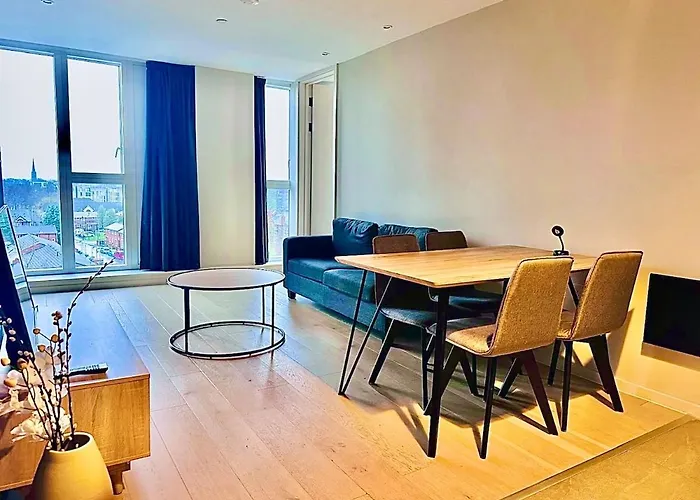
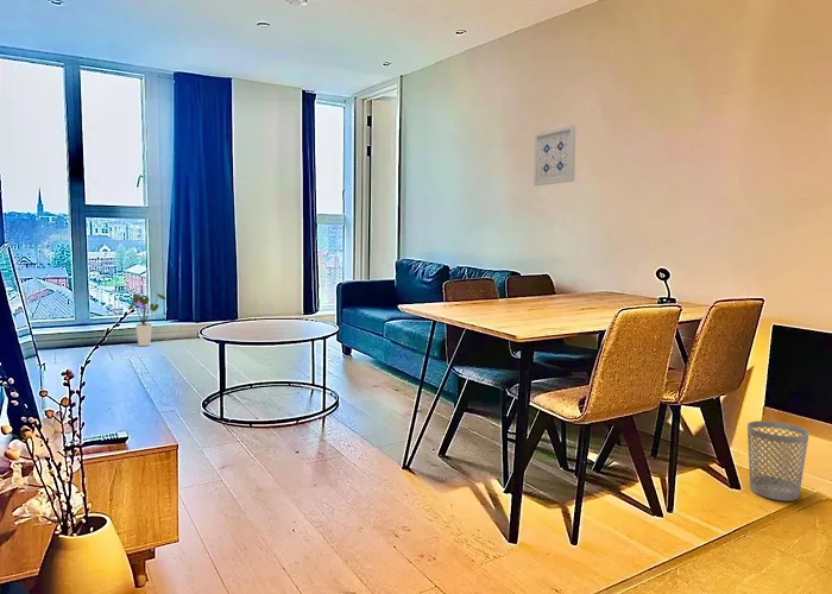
+ wastebasket (775, 460)
+ house plant (146, 318)
+ wall art (554, 157)
